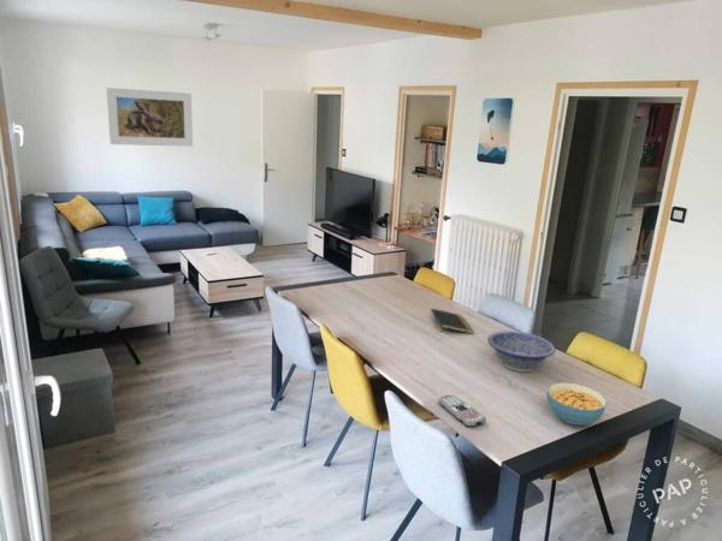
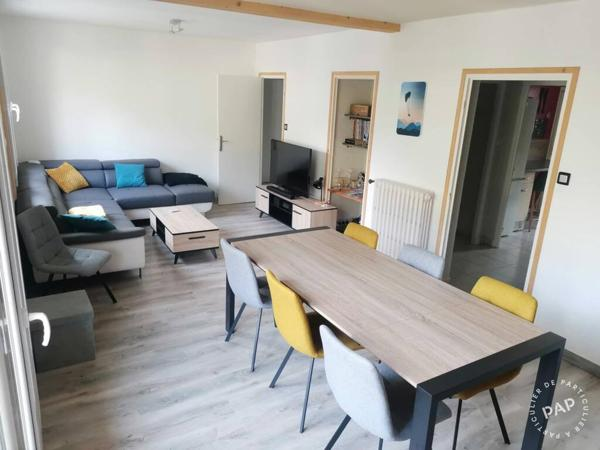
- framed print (152, 118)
- remote control (460, 410)
- decorative bowl (519, 353)
- notepad (450, 320)
- cereal bowl (574, 408)
